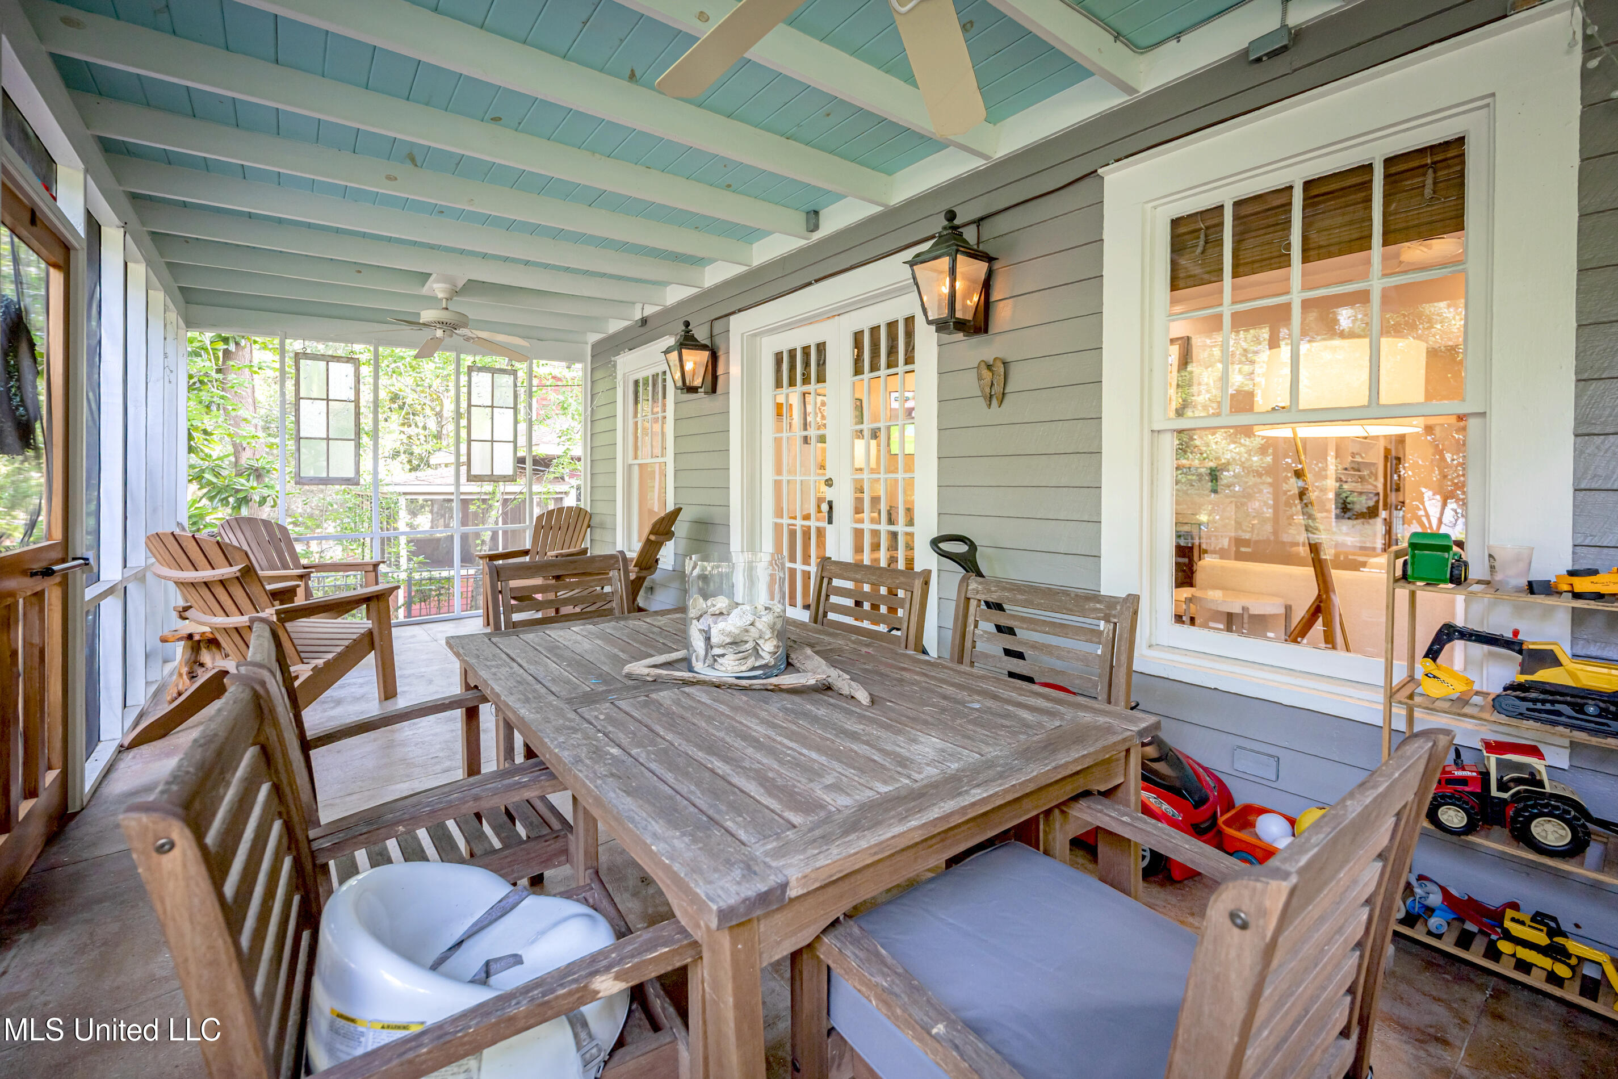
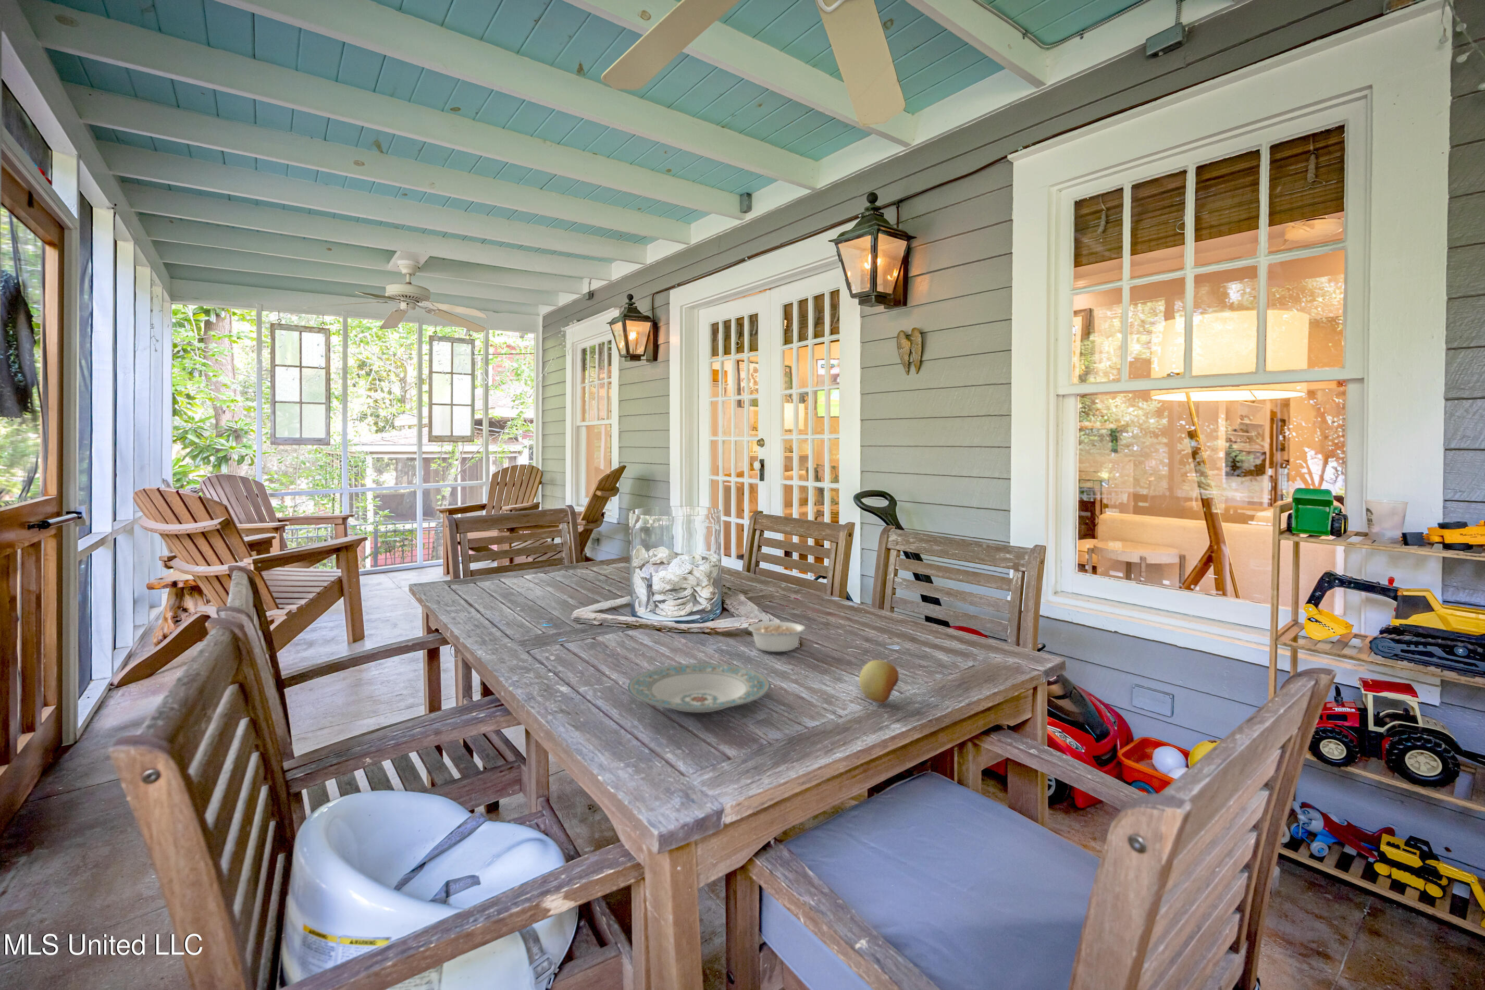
+ plate (699, 692)
+ legume (779, 635)
+ fruit (878, 682)
